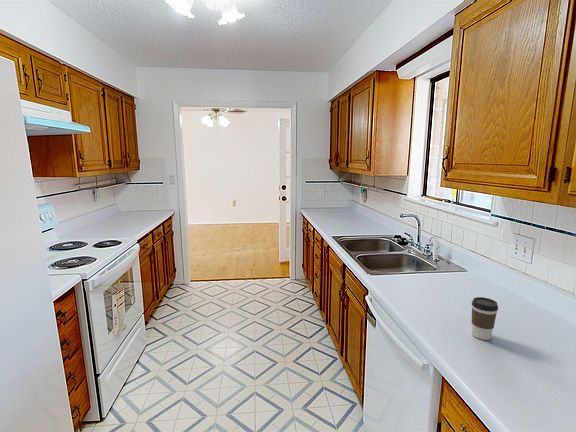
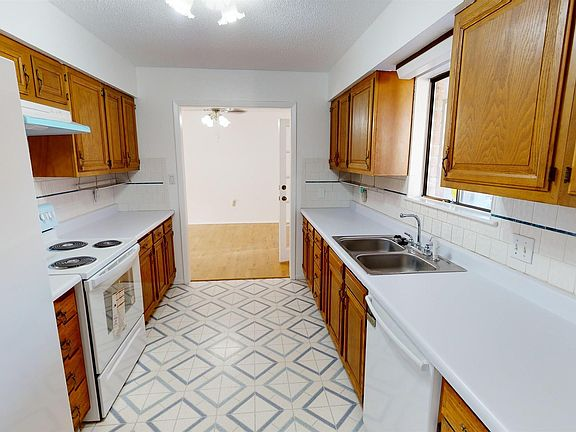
- coffee cup (483, 318)
